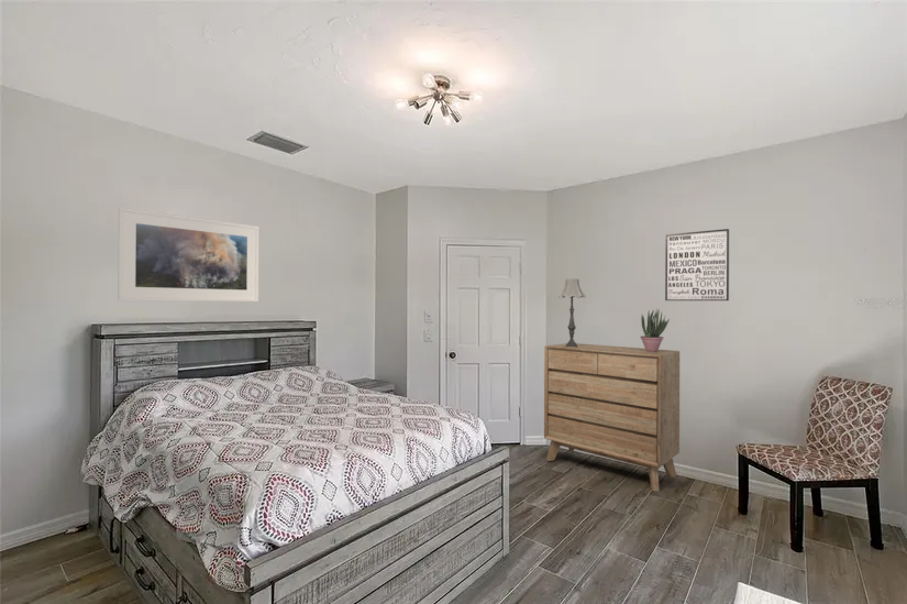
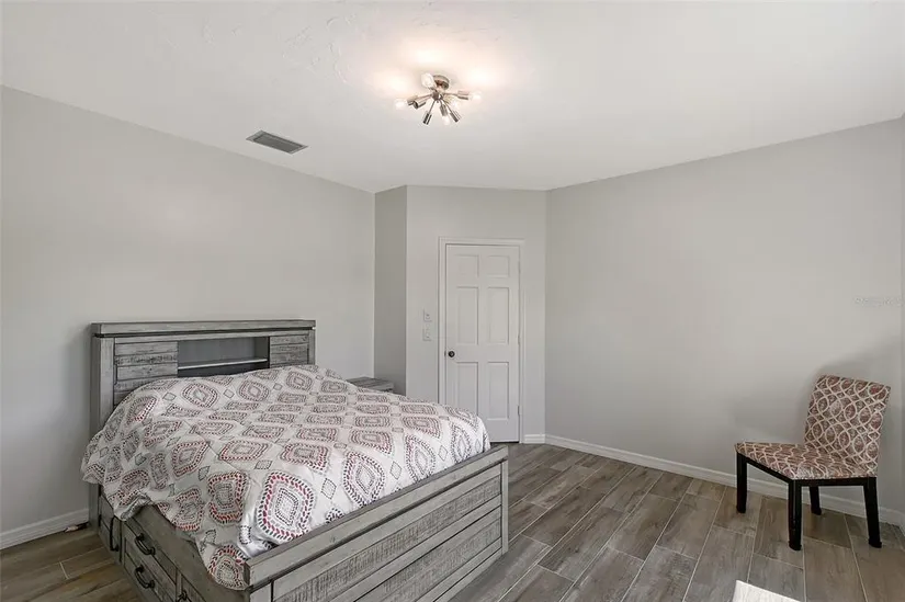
- dresser (608, 407)
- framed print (196, 259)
- table lamp (572, 312)
- potted plant (654, 329)
- wall art (696, 266)
